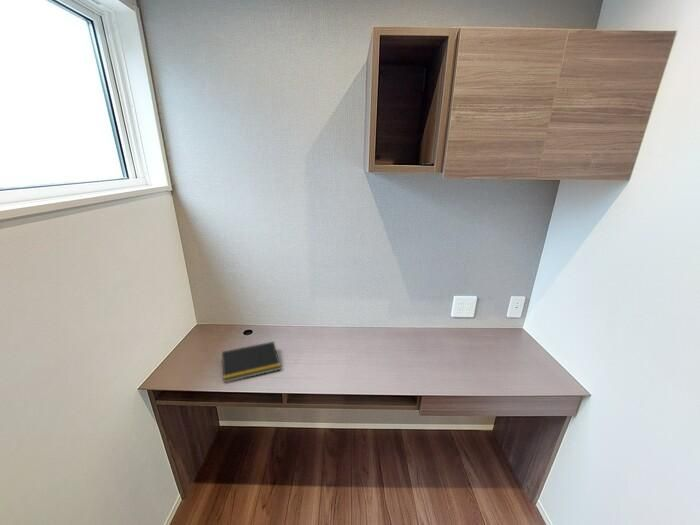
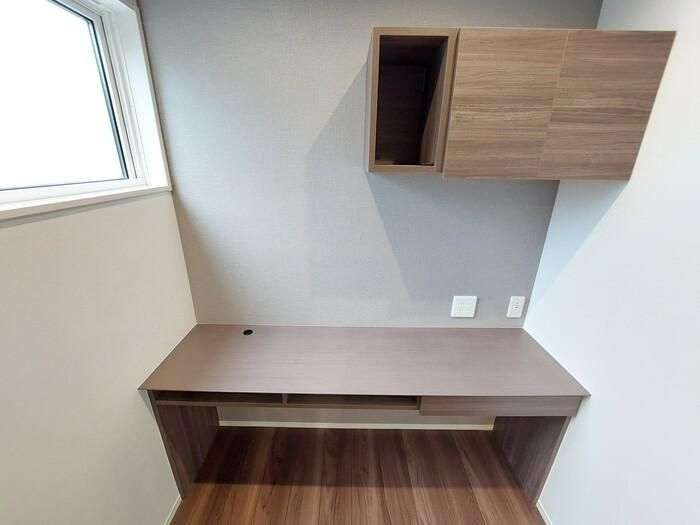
- notepad (251, 360)
